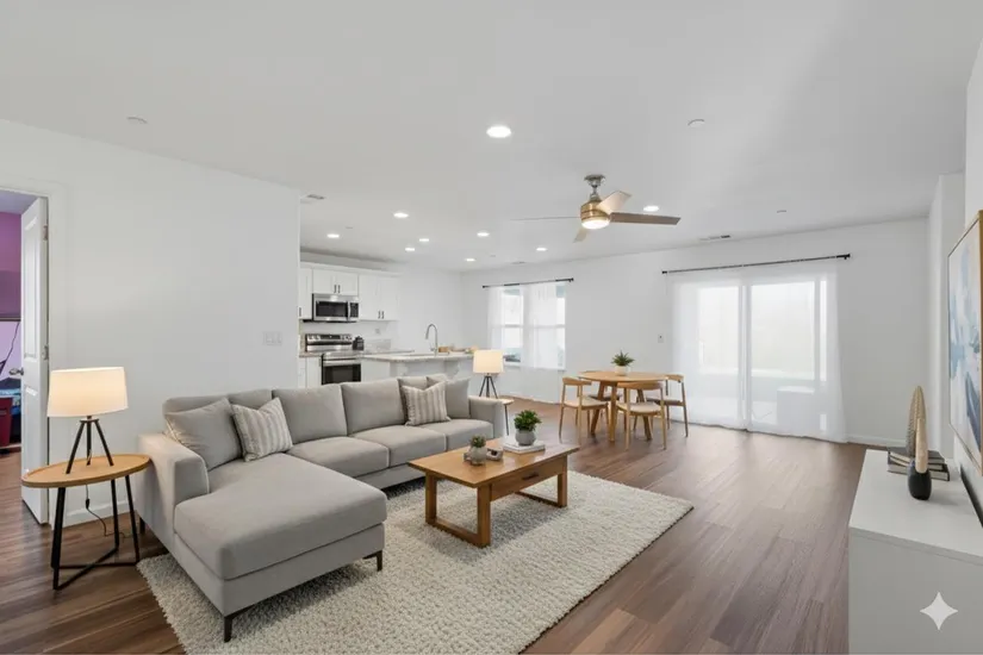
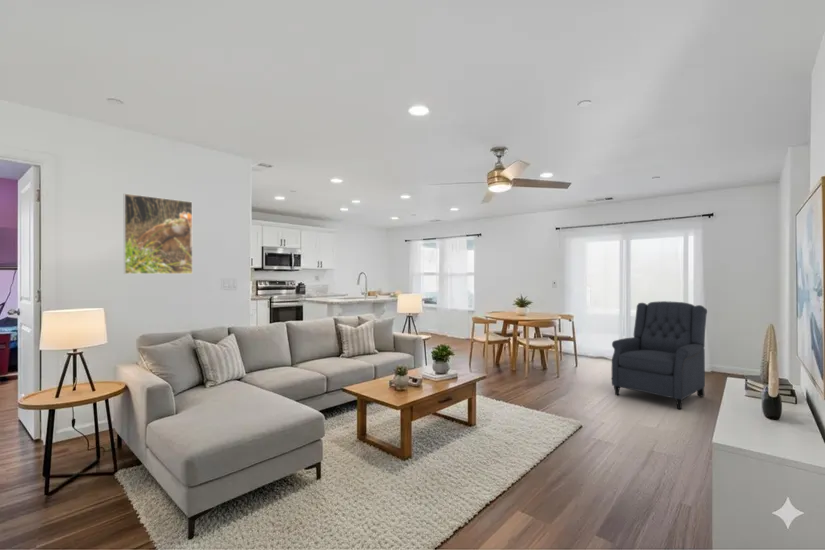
+ chair (659, 349)
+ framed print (159, 235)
